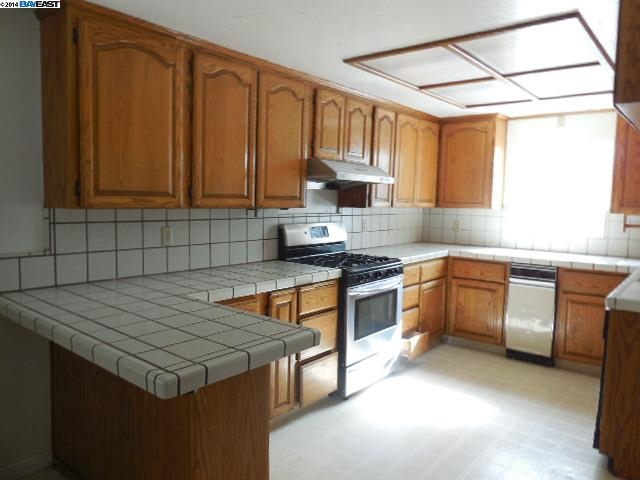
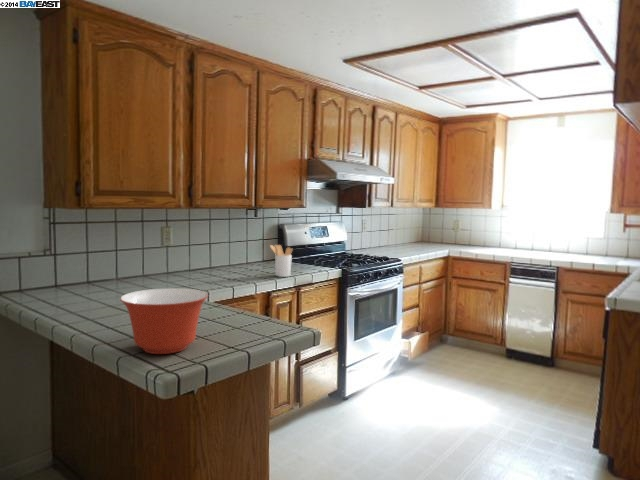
+ utensil holder (280, 259)
+ mixing bowl (165, 321)
